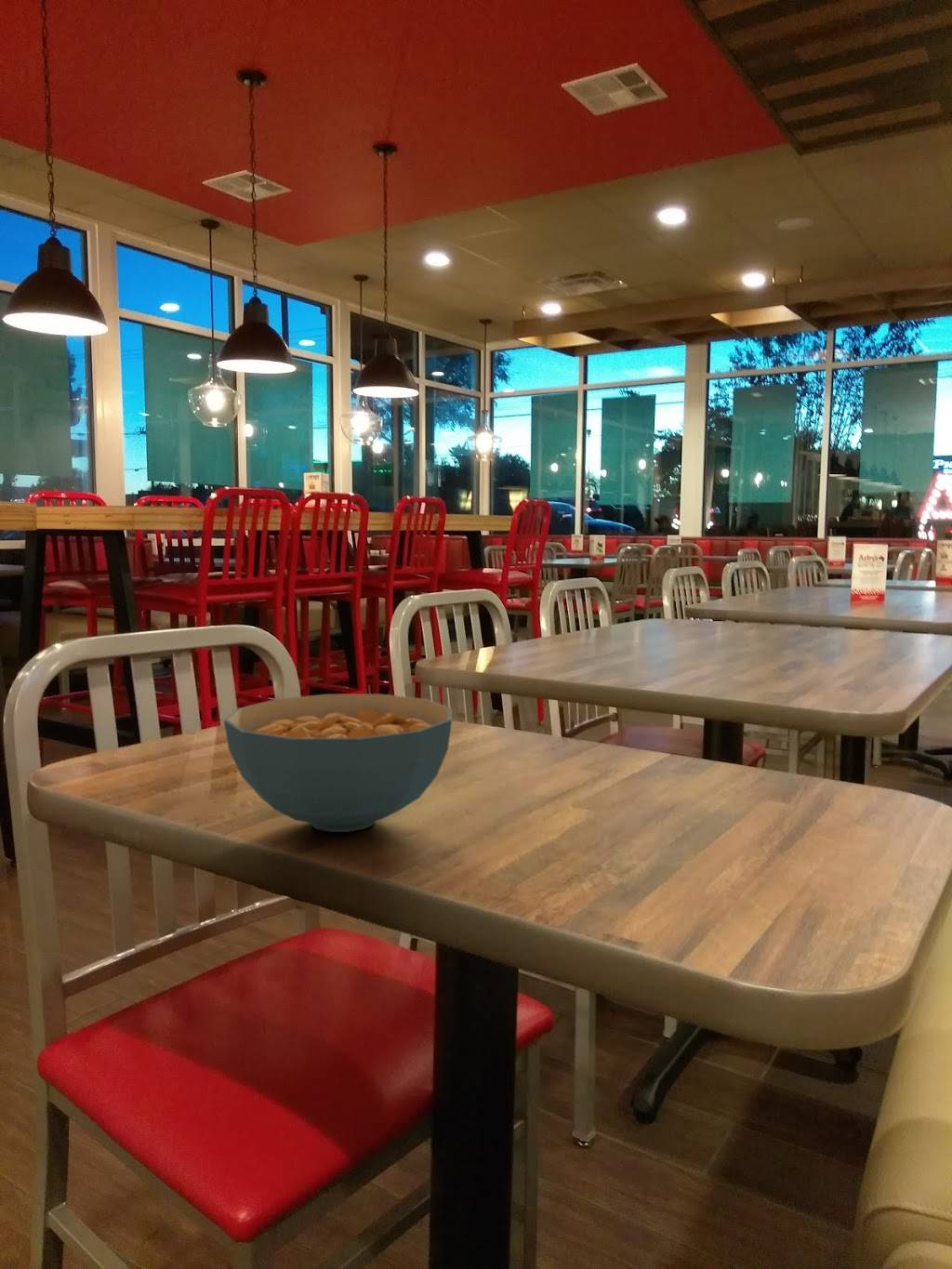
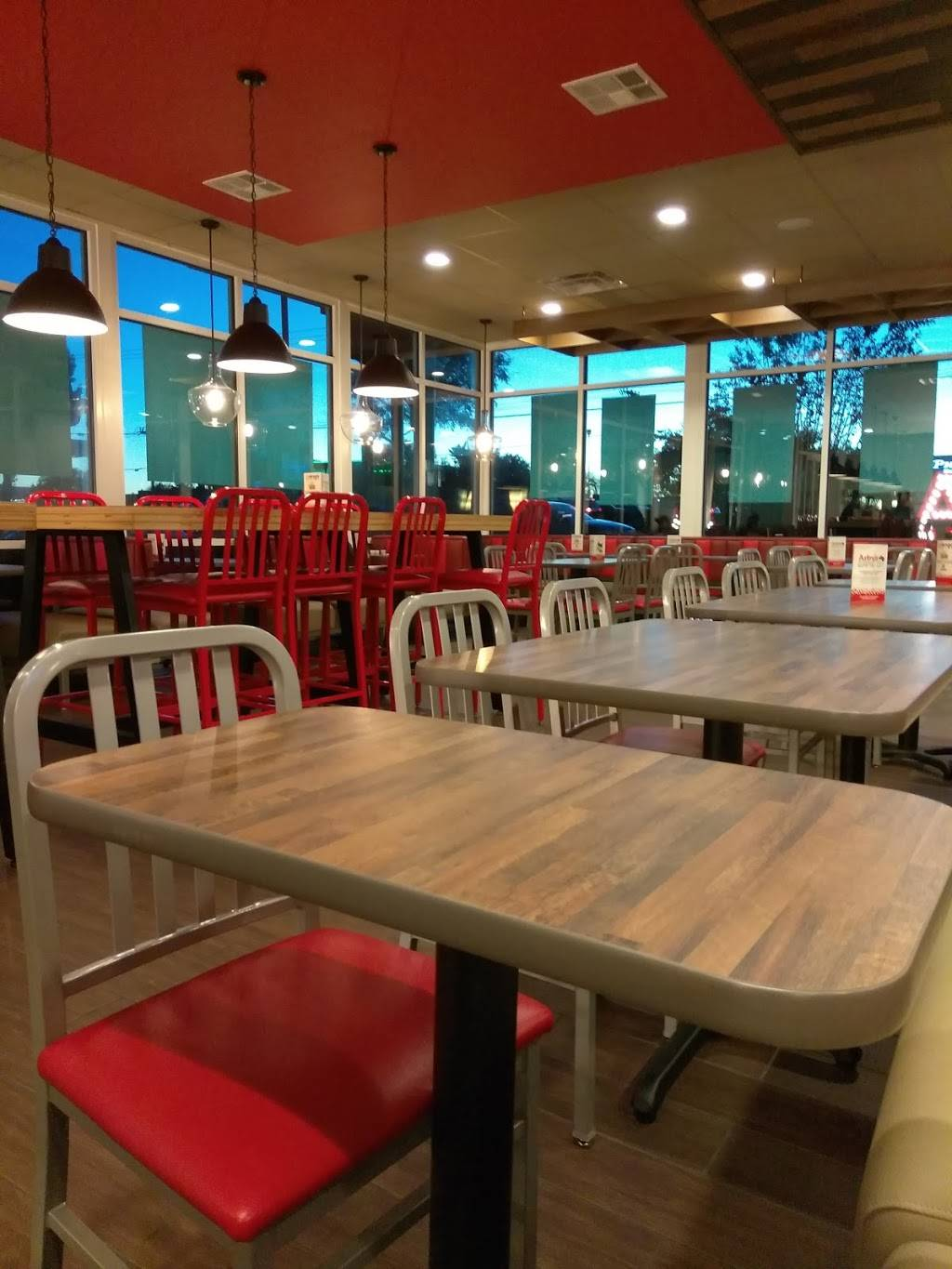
- cereal bowl (342, 767)
